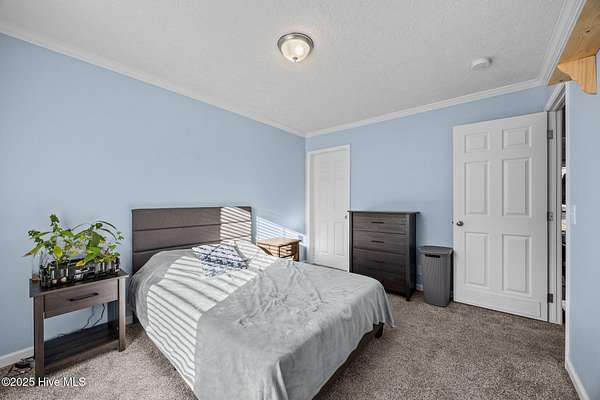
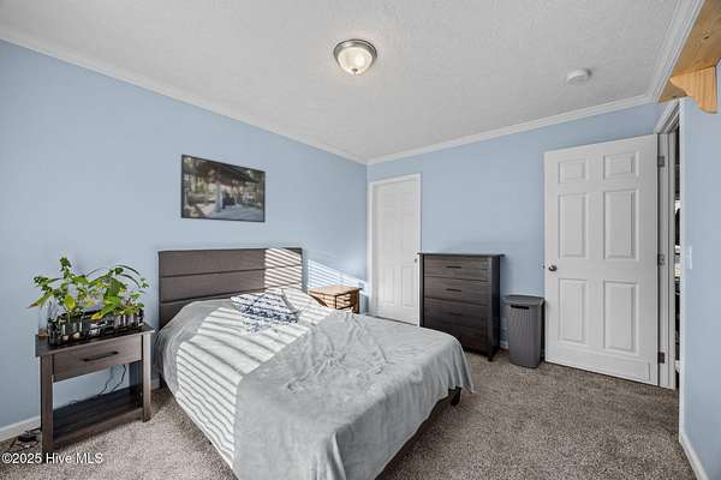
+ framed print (227, 192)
